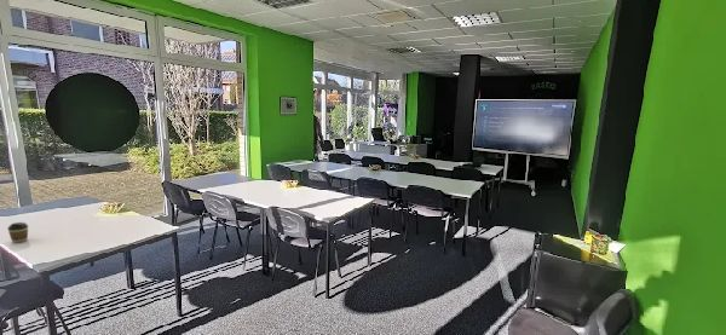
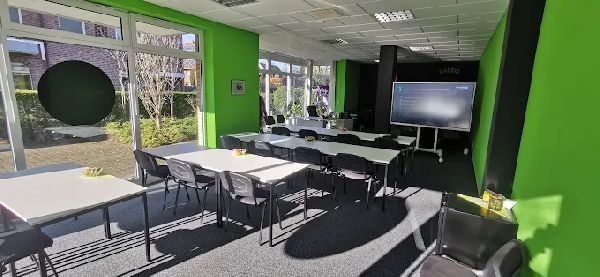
- coffee cup (18, 231)
